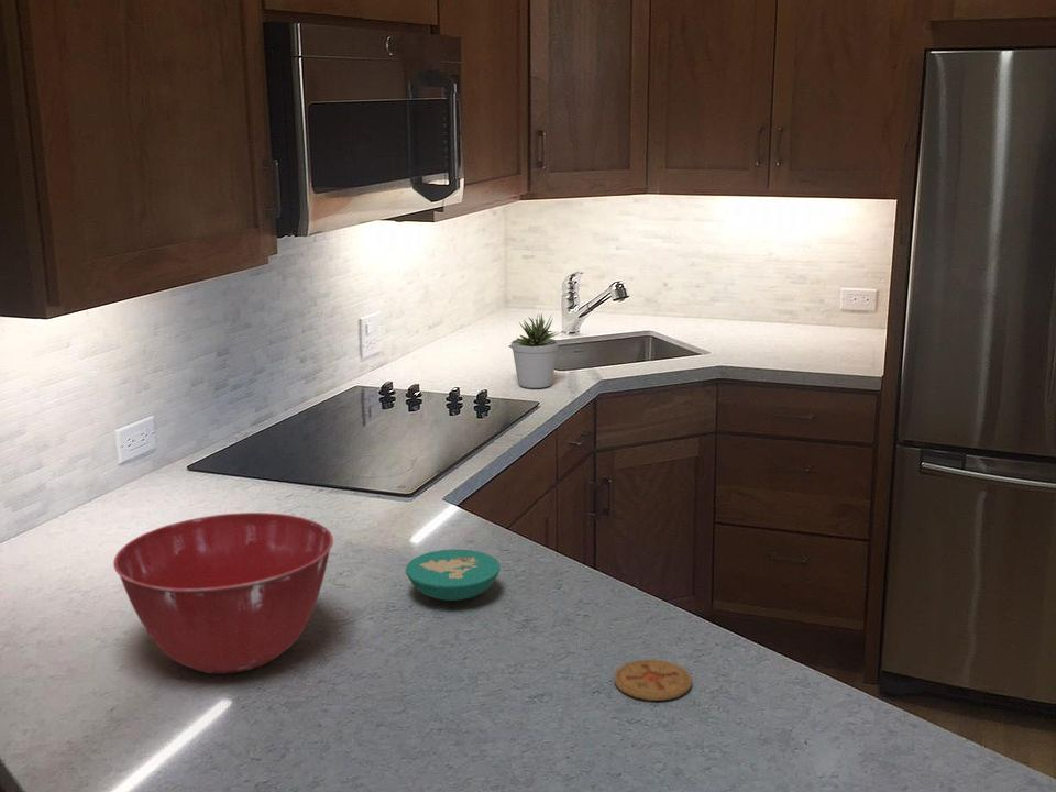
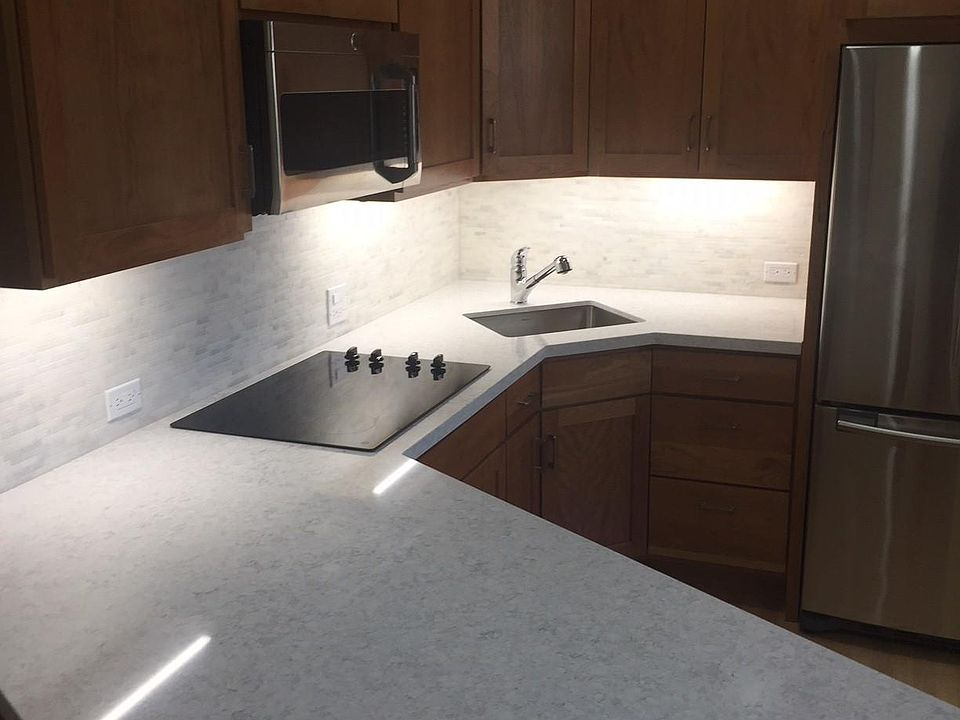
- coaster (652, 679)
- bowl (453, 579)
- mixing bowl (229, 598)
- potted plant (534, 348)
